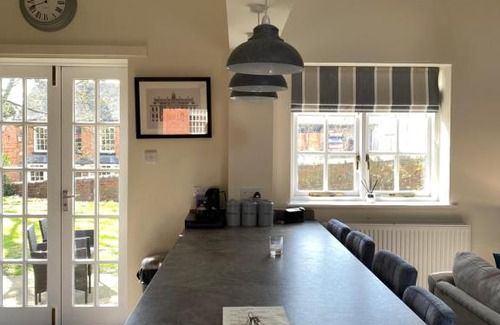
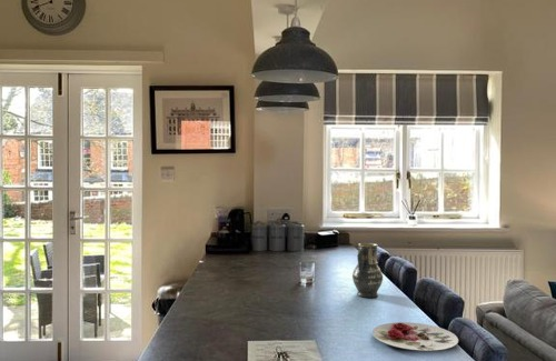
+ vase (367, 269)
+ plate (414, 334)
